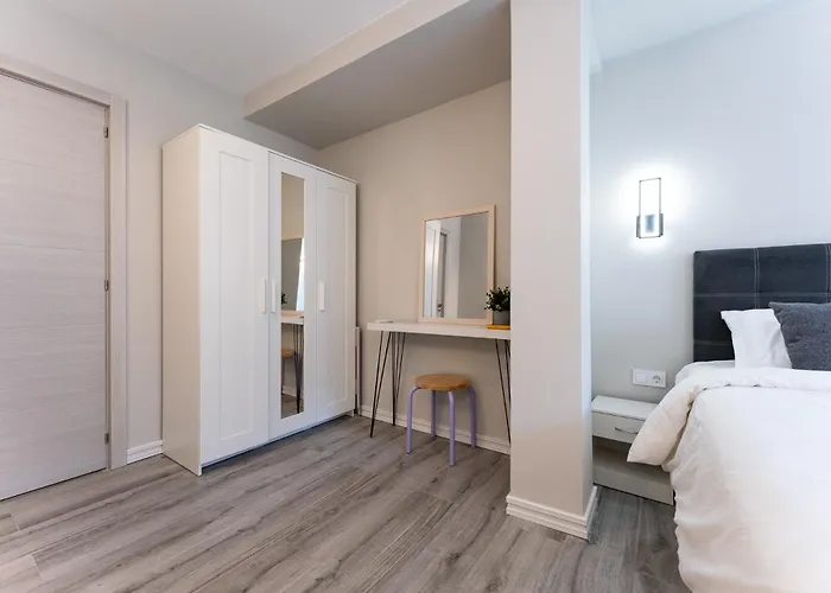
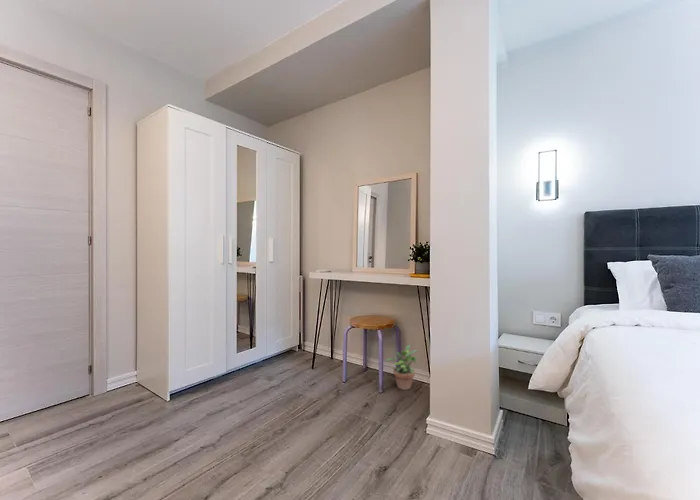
+ potted plant (402, 365)
